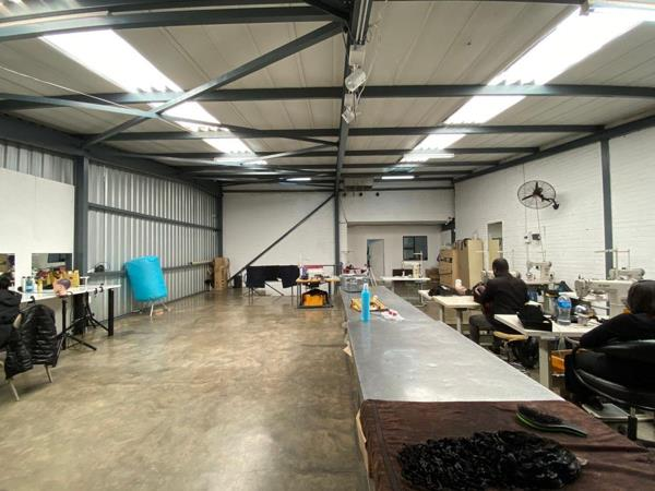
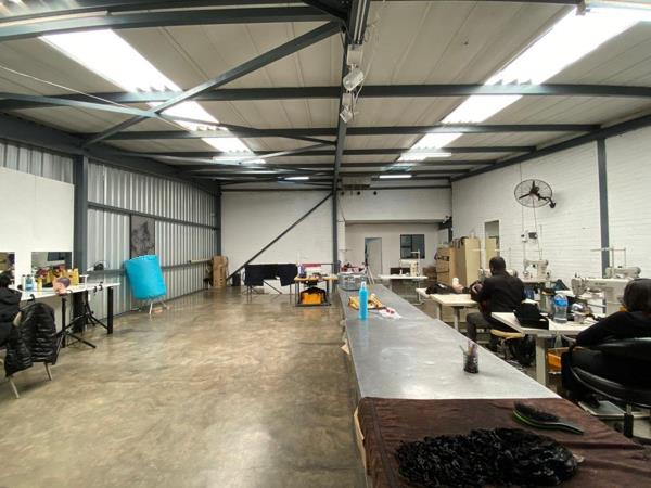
+ wall art (142, 240)
+ pen holder (469, 355)
